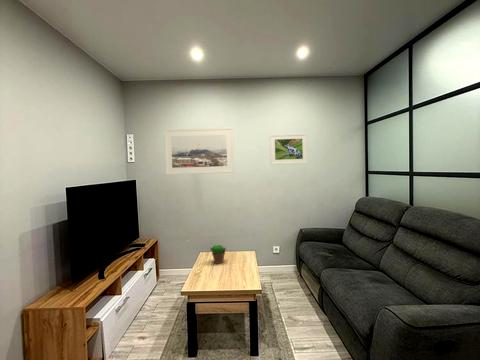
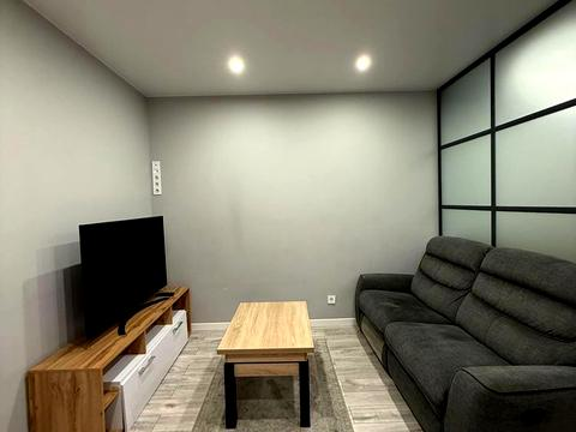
- succulent plant (218, 253)
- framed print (199, 151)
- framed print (288, 149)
